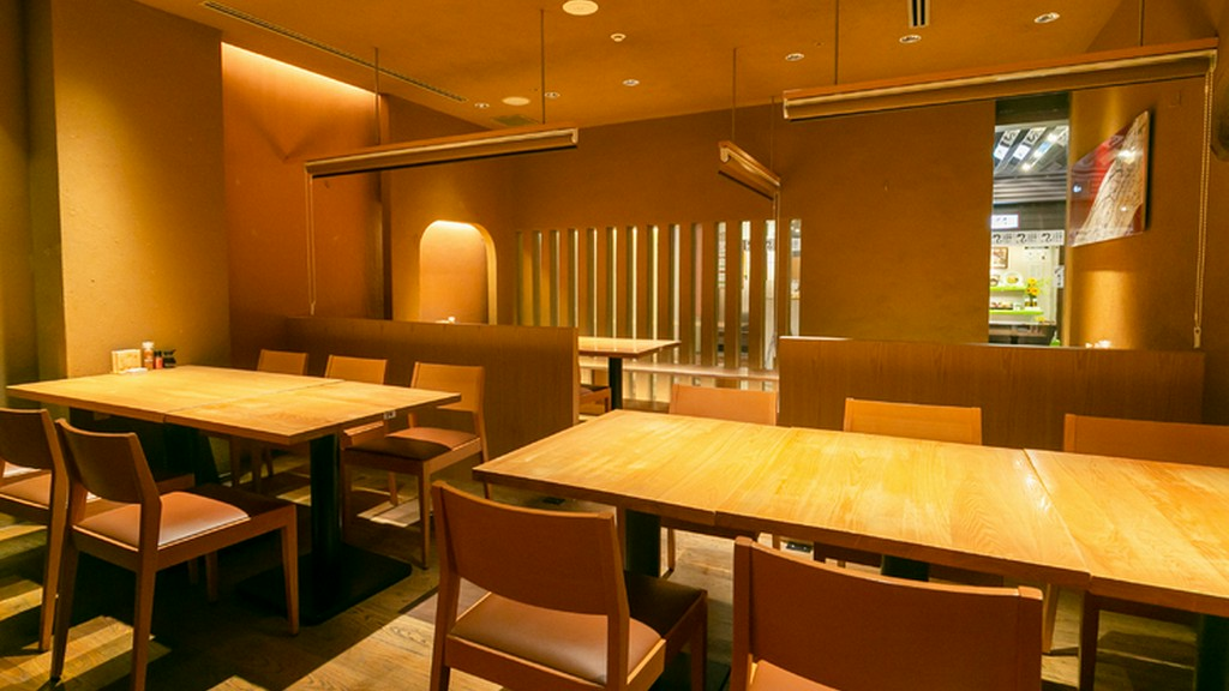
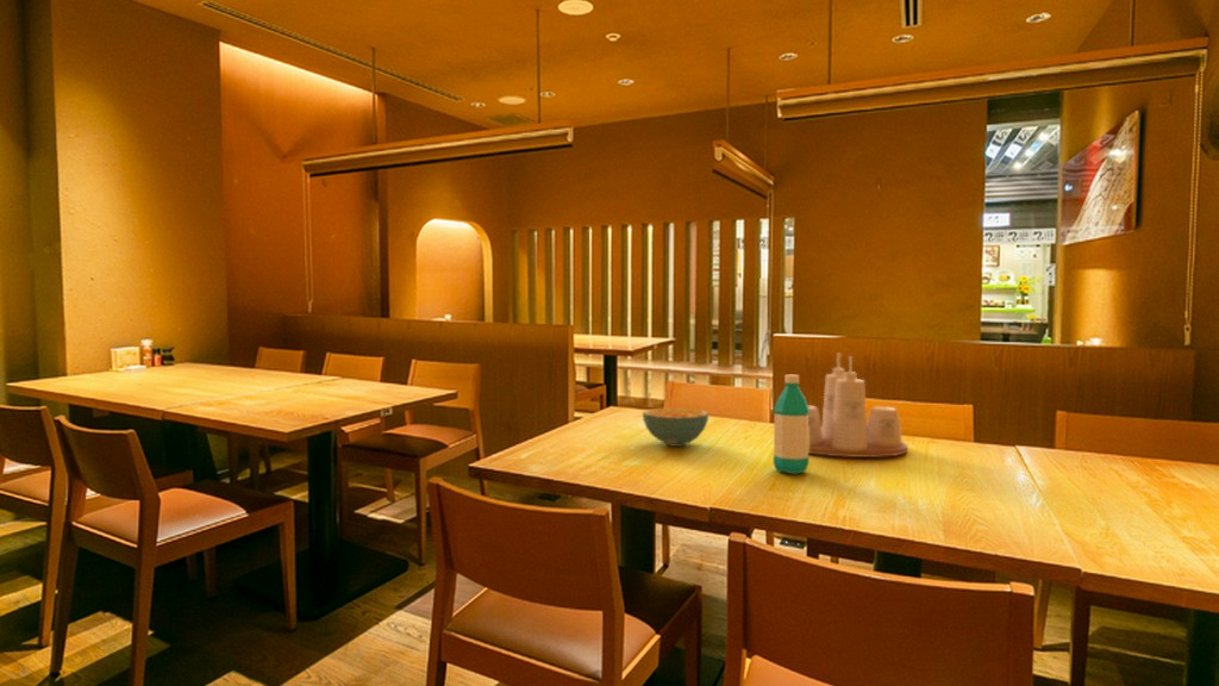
+ water bottle (790, 423)
+ condiment set (844, 400)
+ cereal bowl (675, 428)
